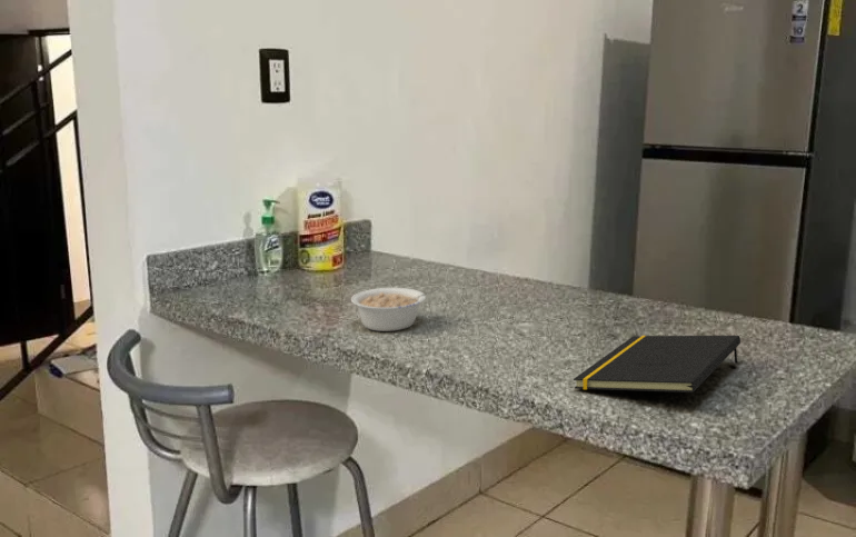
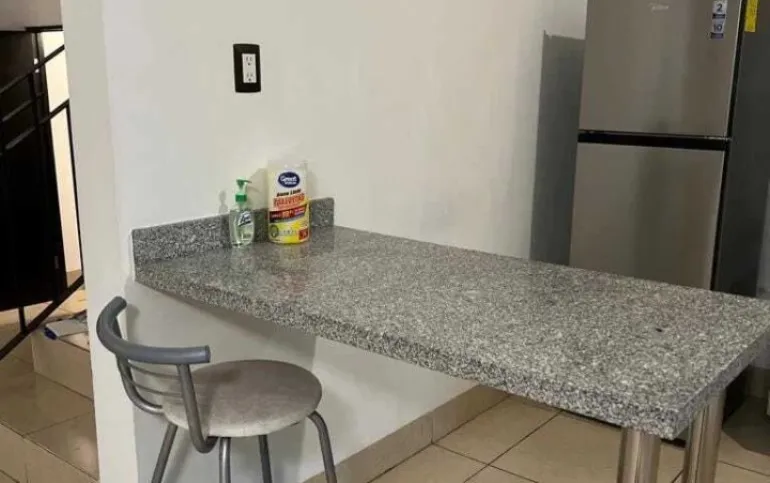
- legume (390, 307)
- notepad (659, 360)
